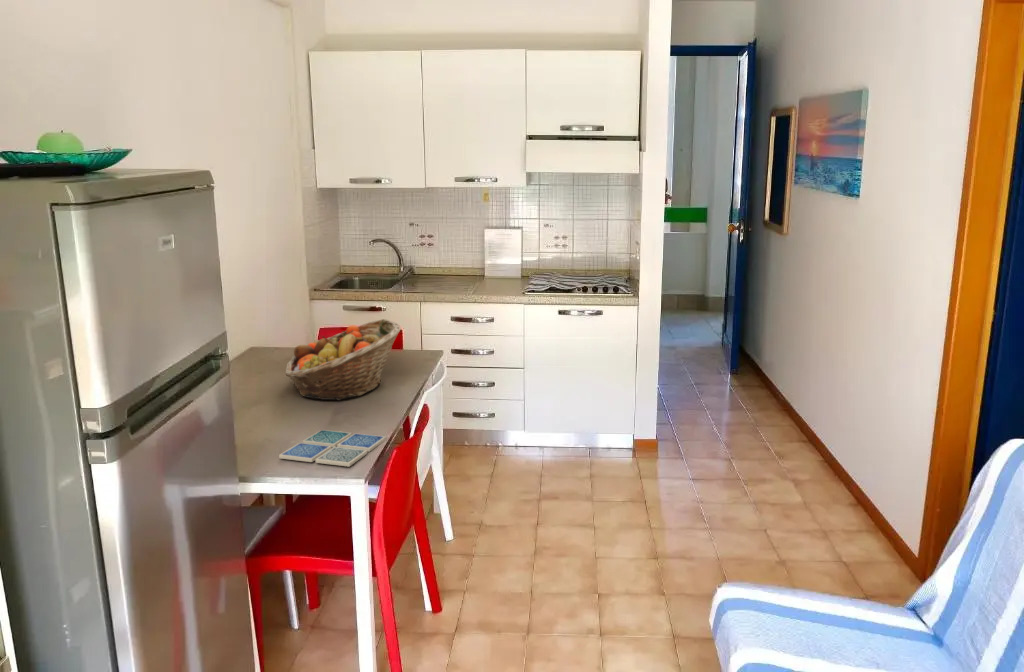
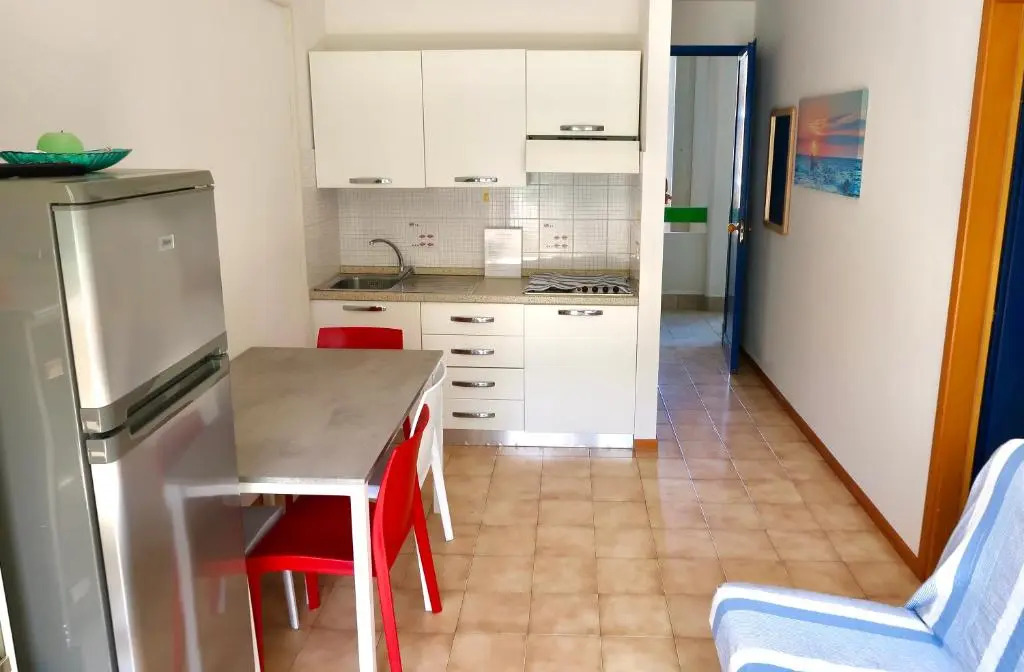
- drink coaster (334, 447)
- fruit basket (343, 357)
